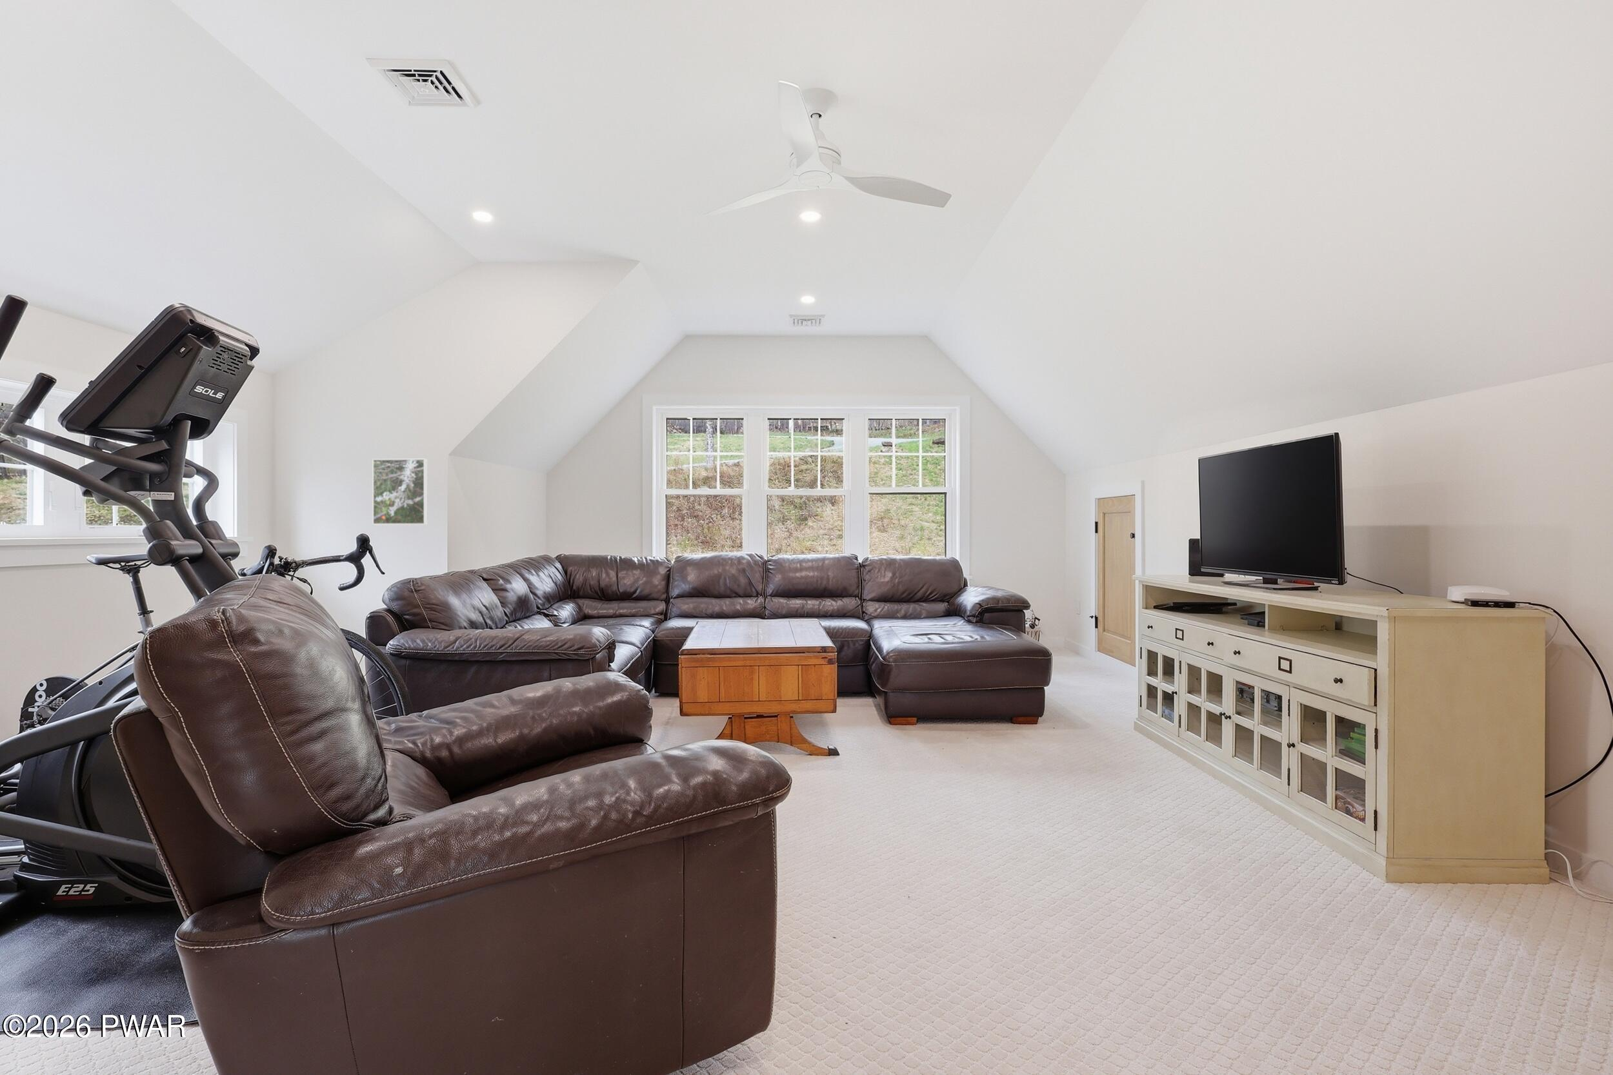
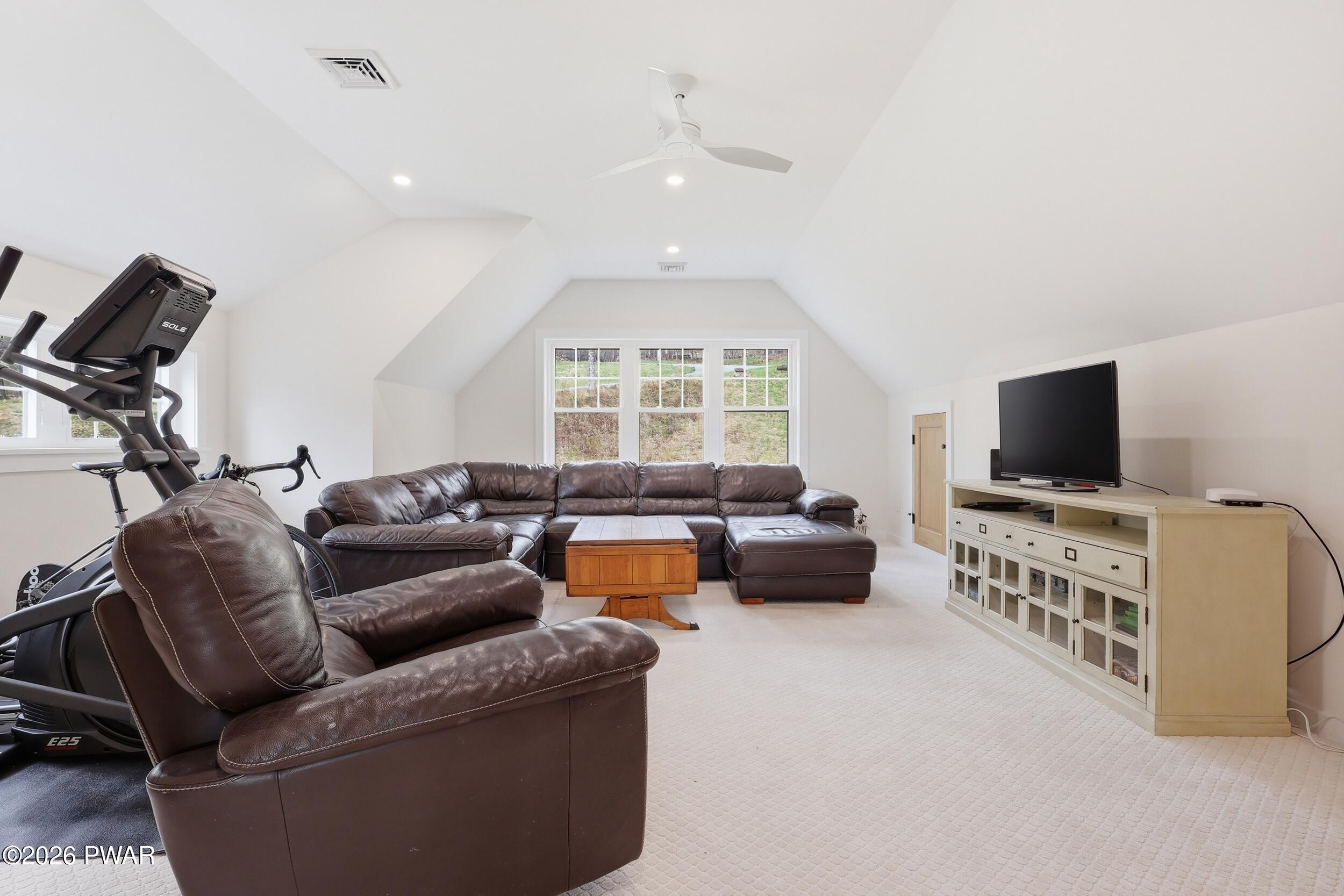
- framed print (400, 492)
